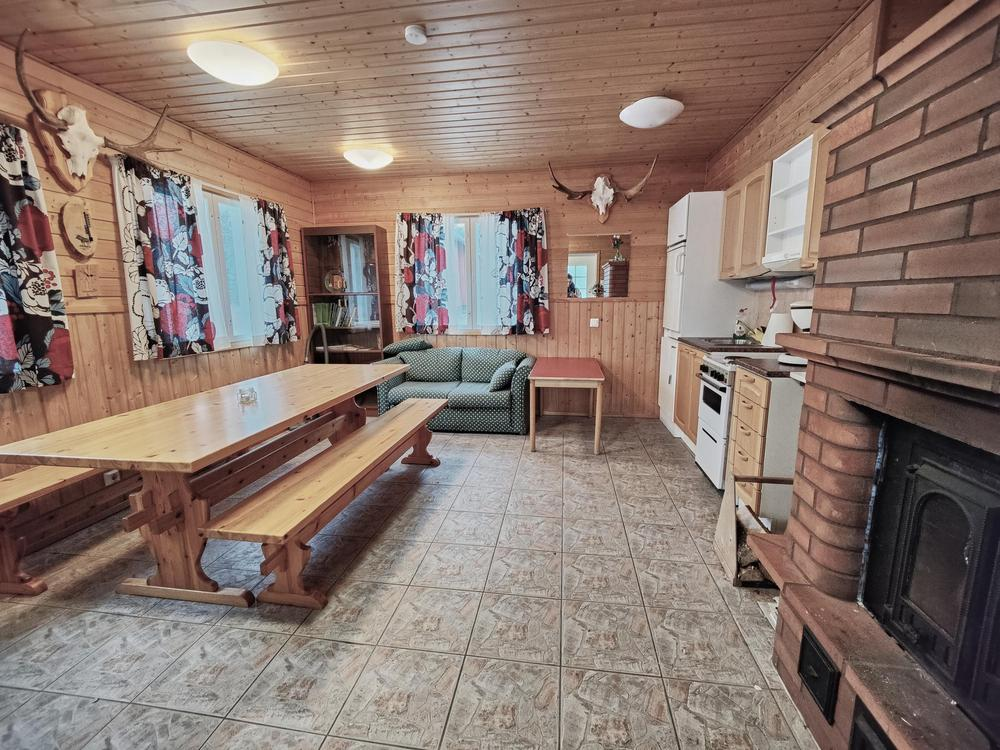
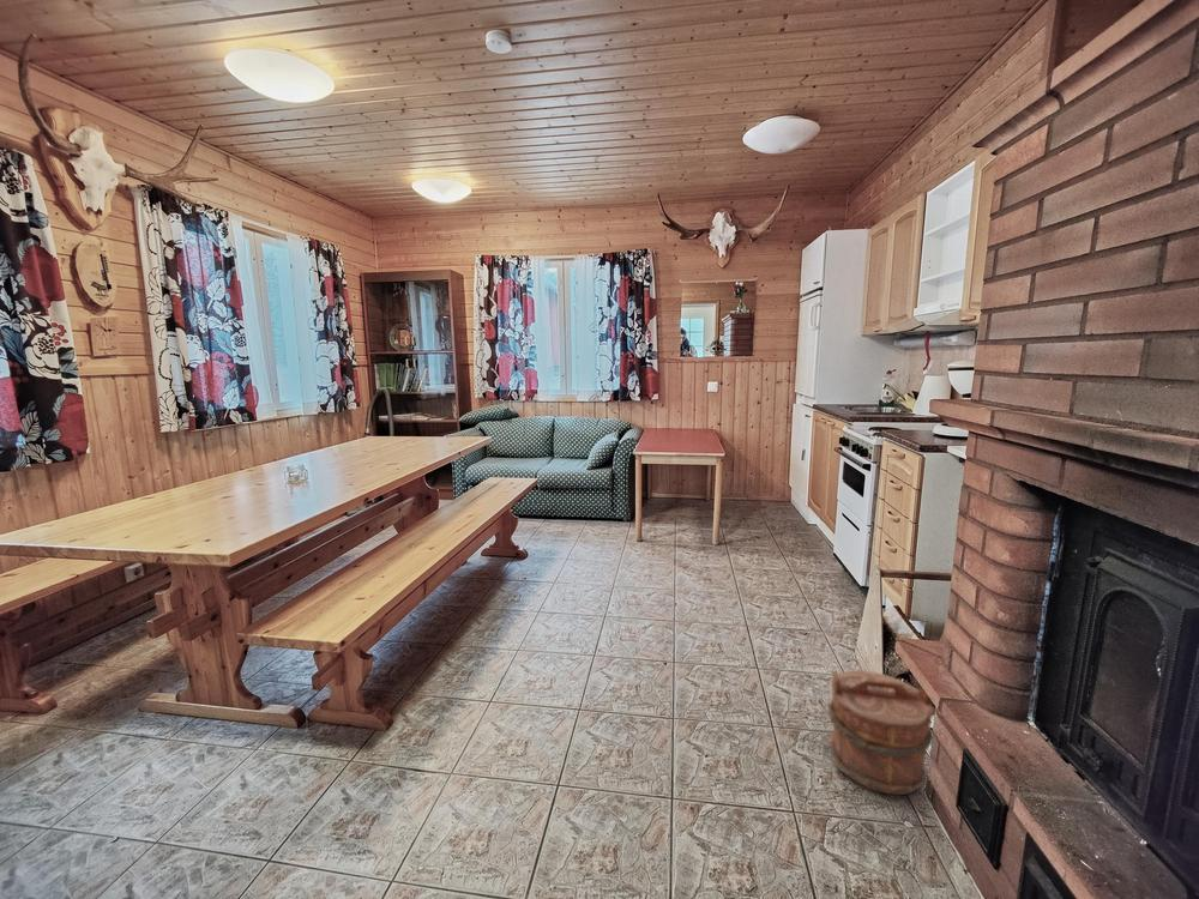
+ bucket (876, 723)
